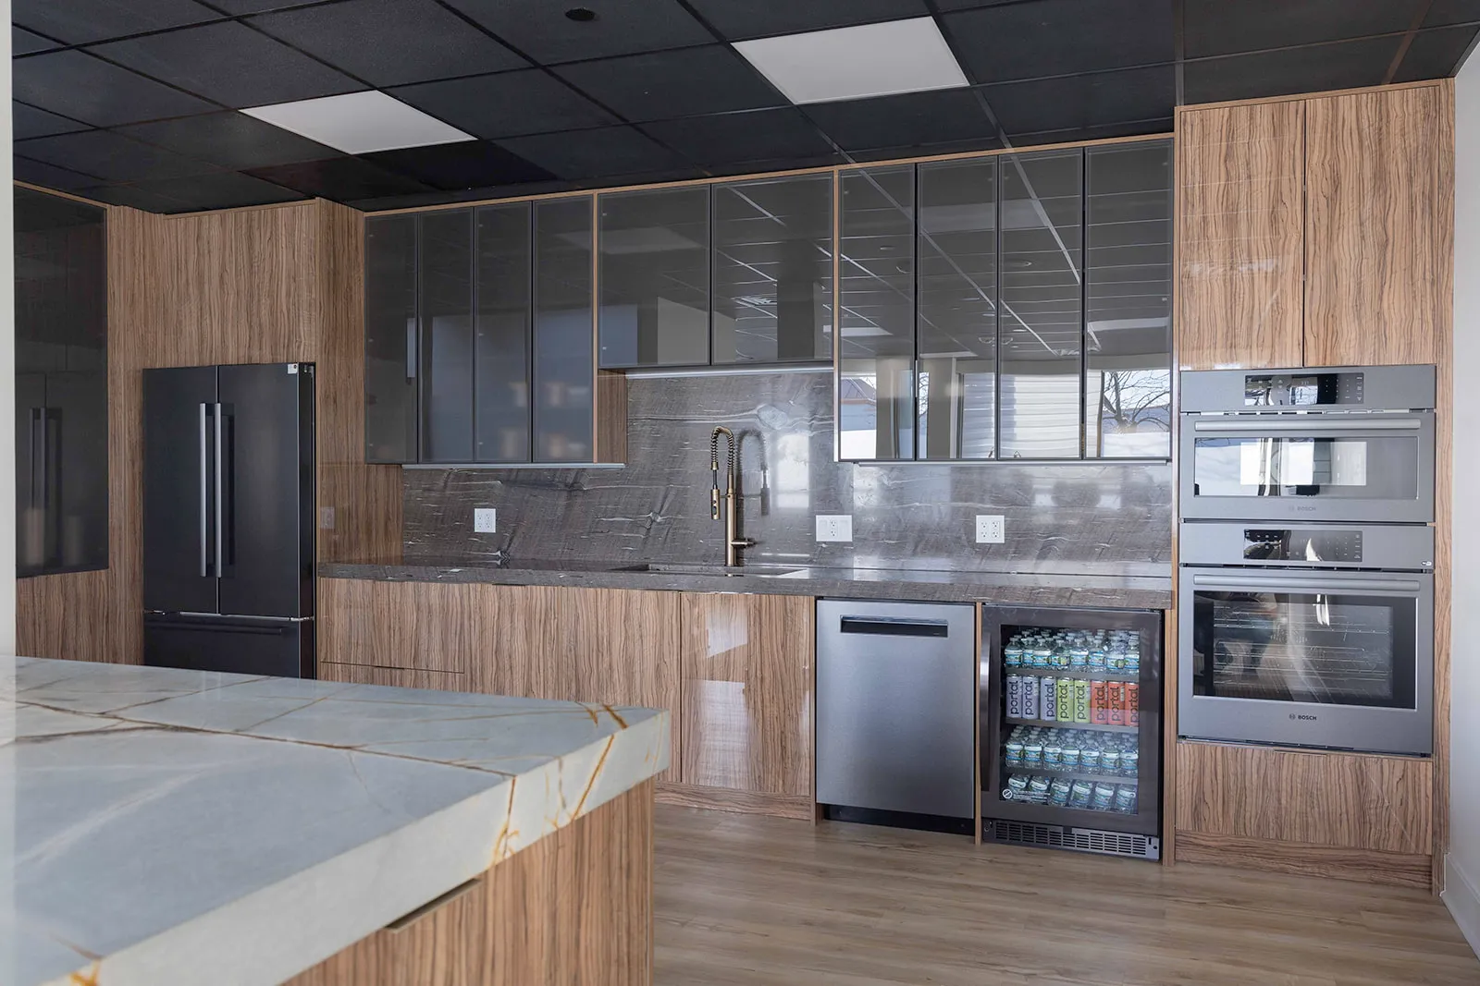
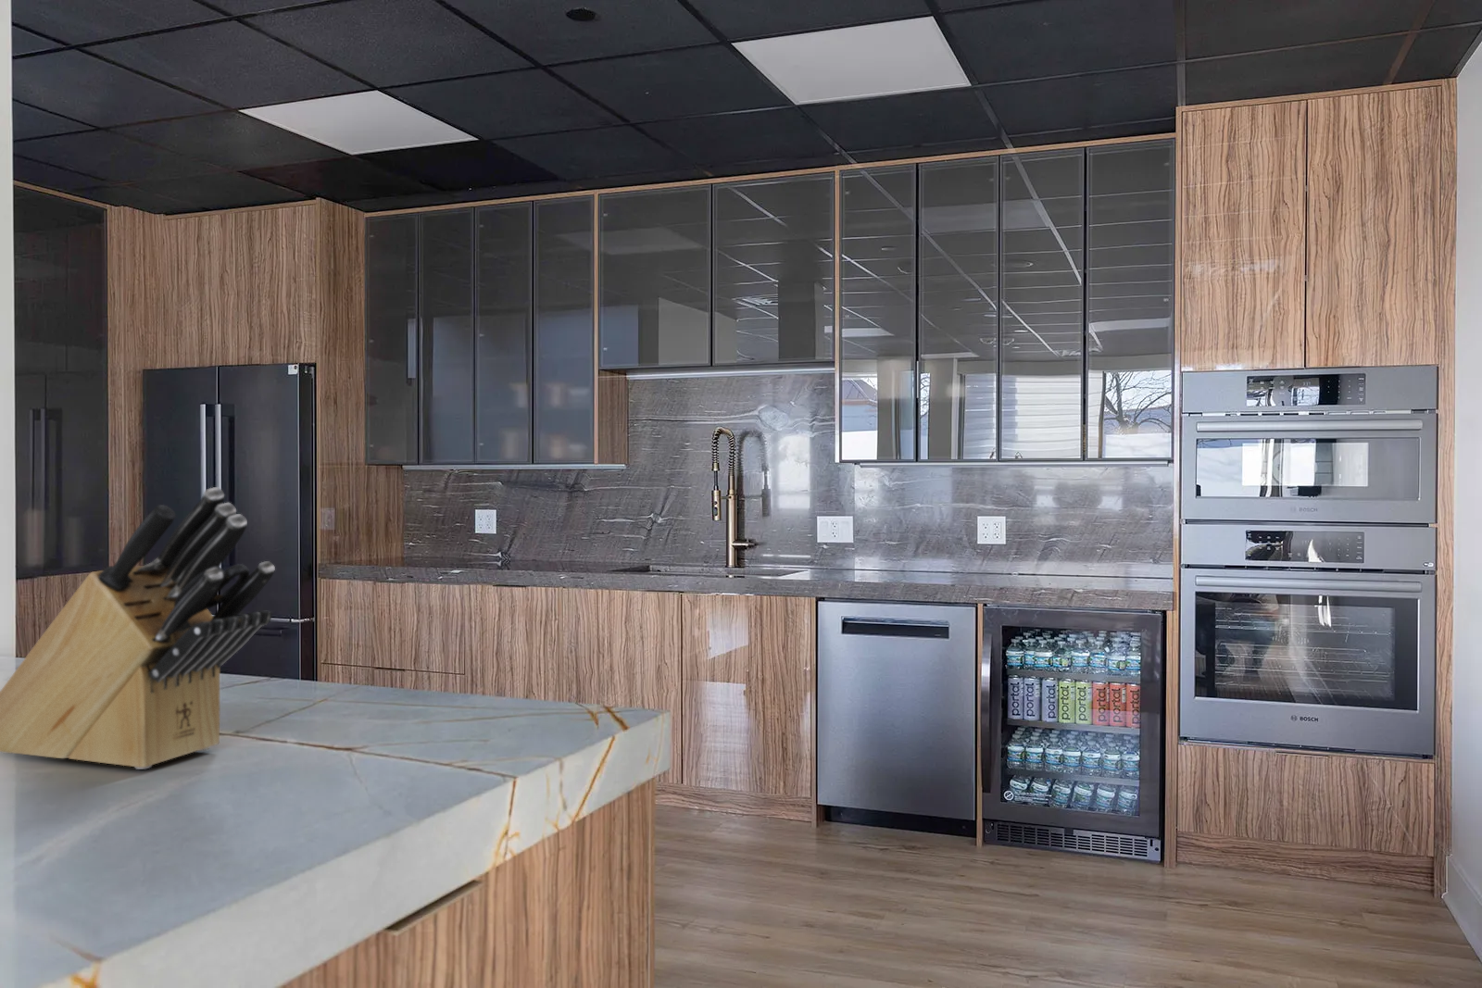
+ knife block (126, 621)
